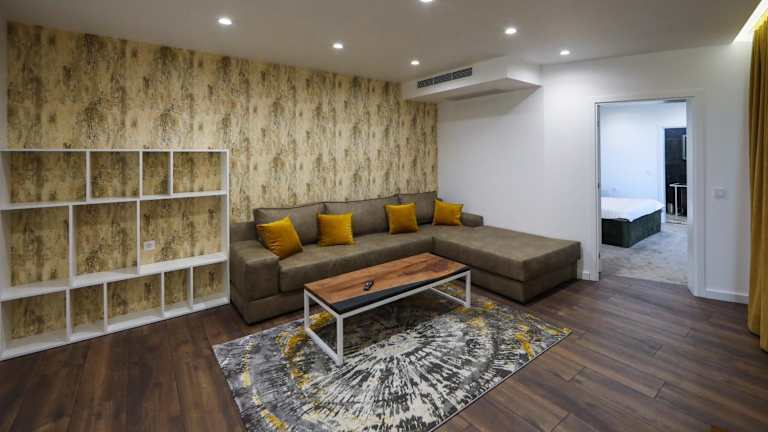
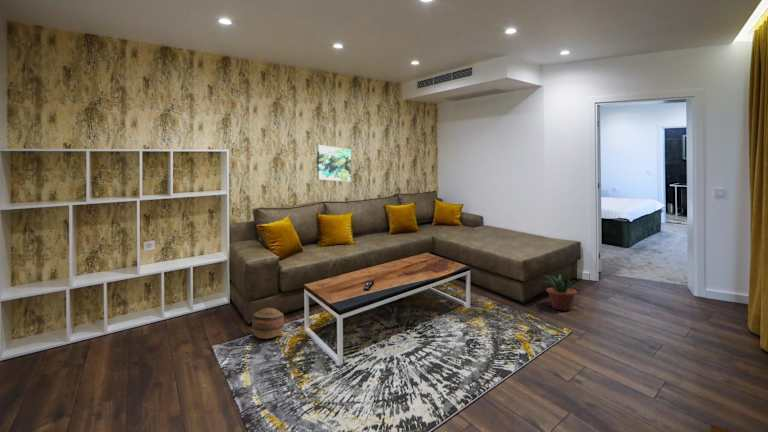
+ wall art (334, 164)
+ potted plant (558, 292)
+ basket (268, 322)
